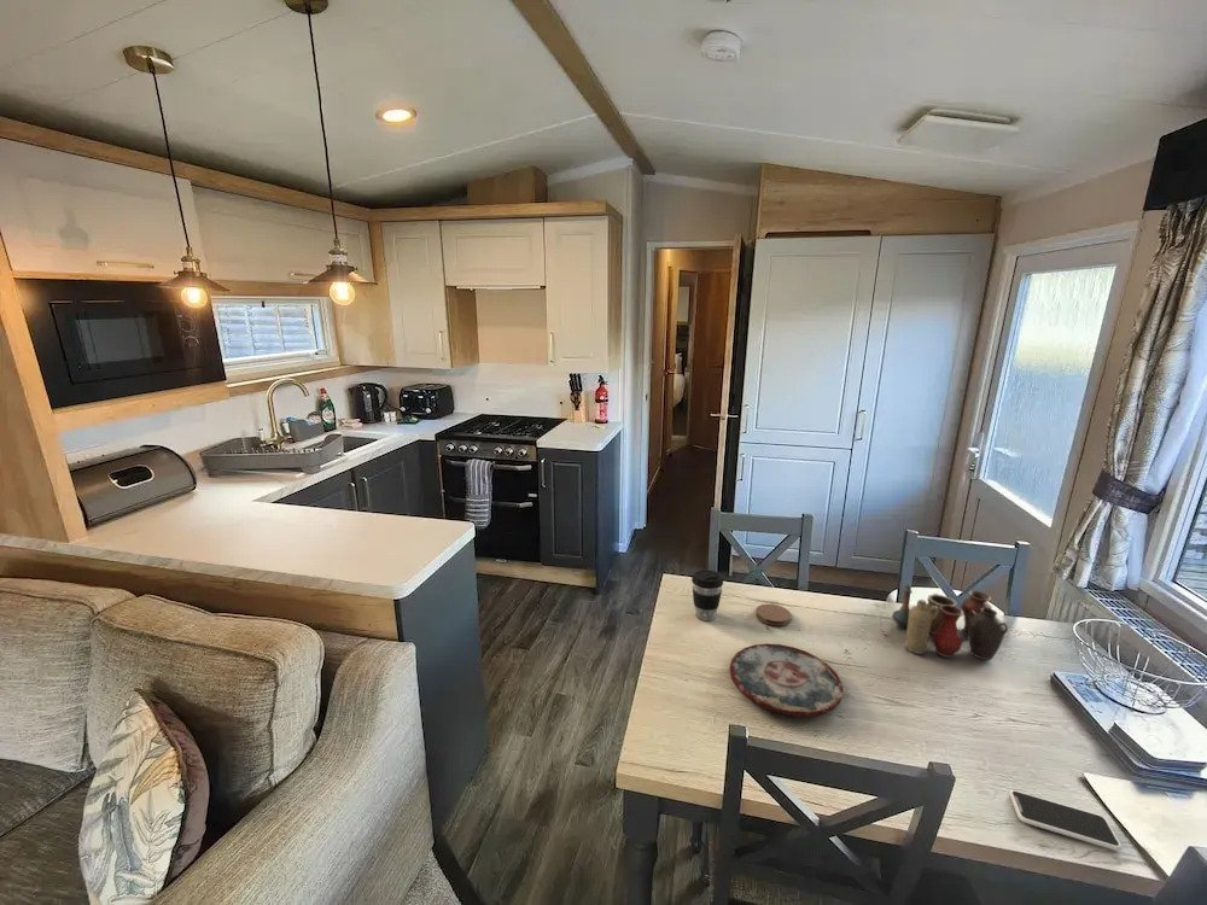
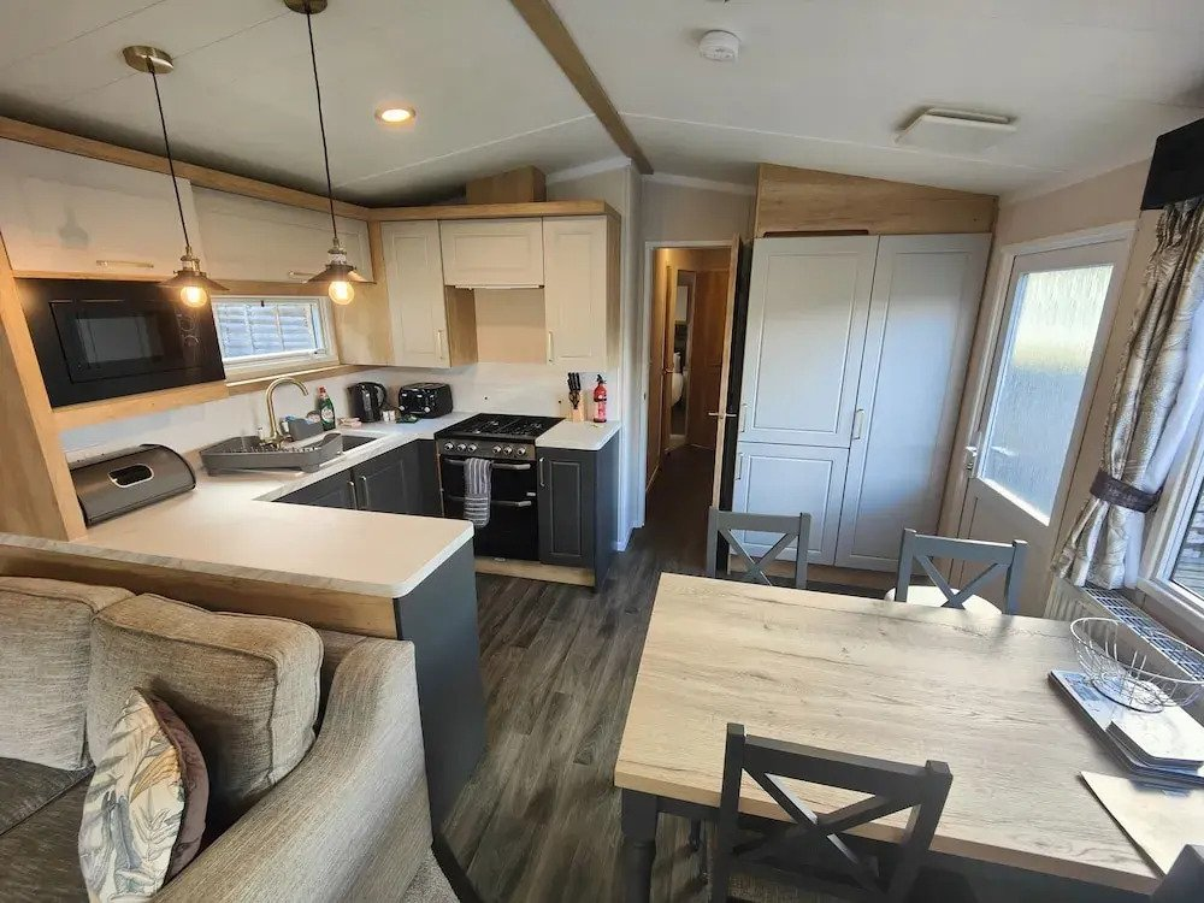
- plate (785, 677)
- smartphone (1062, 818)
- vase (946, 617)
- coffee cup (706, 595)
- coaster (772, 614)
